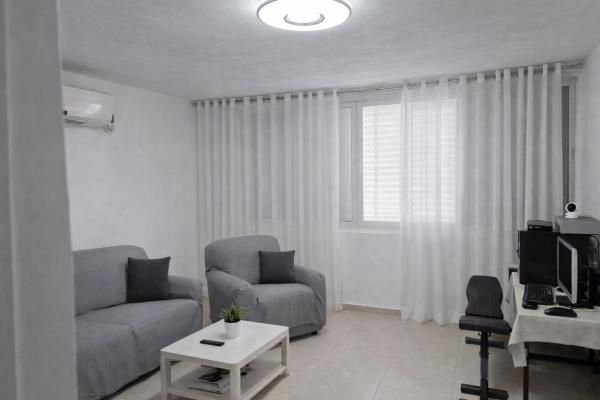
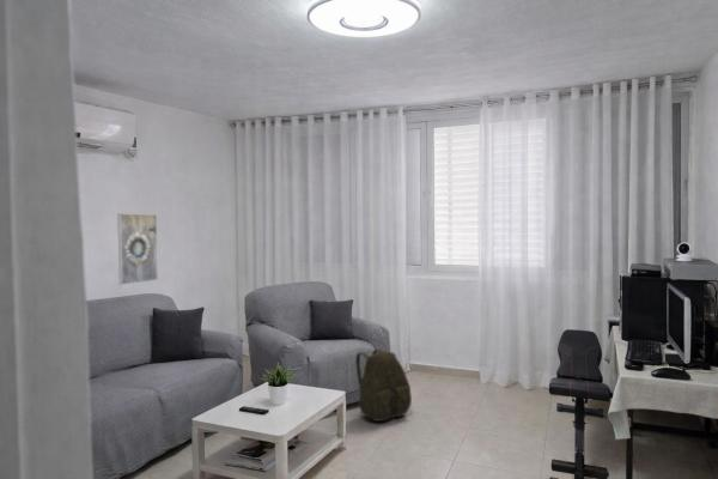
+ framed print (138, 248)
+ backpack (379, 382)
